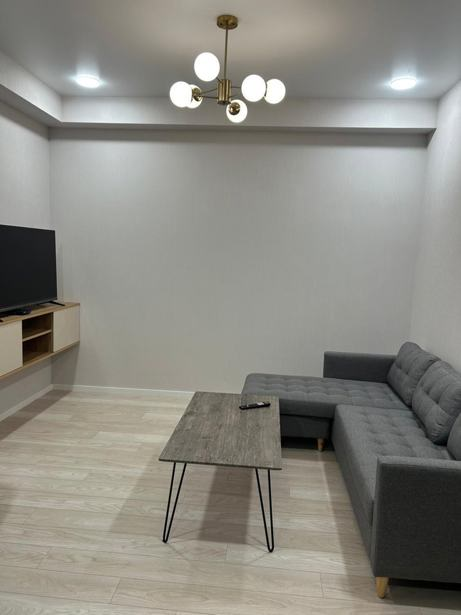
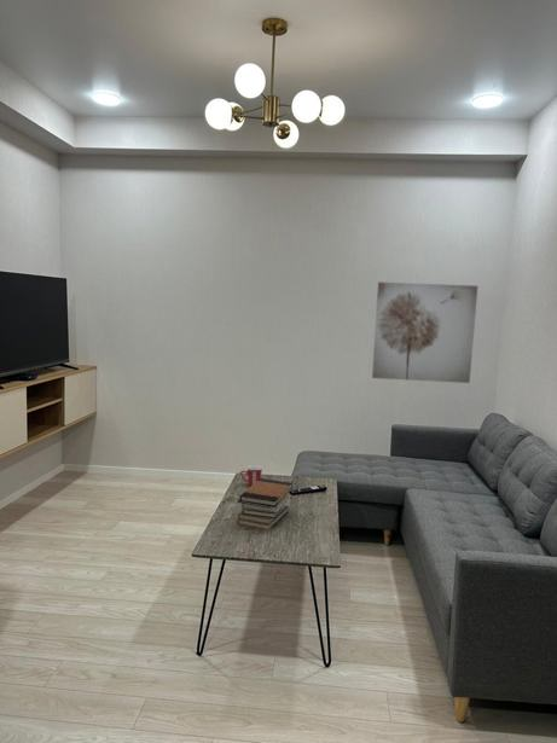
+ book stack (265, 503)
+ mug (250, 476)
+ wall art (423, 332)
